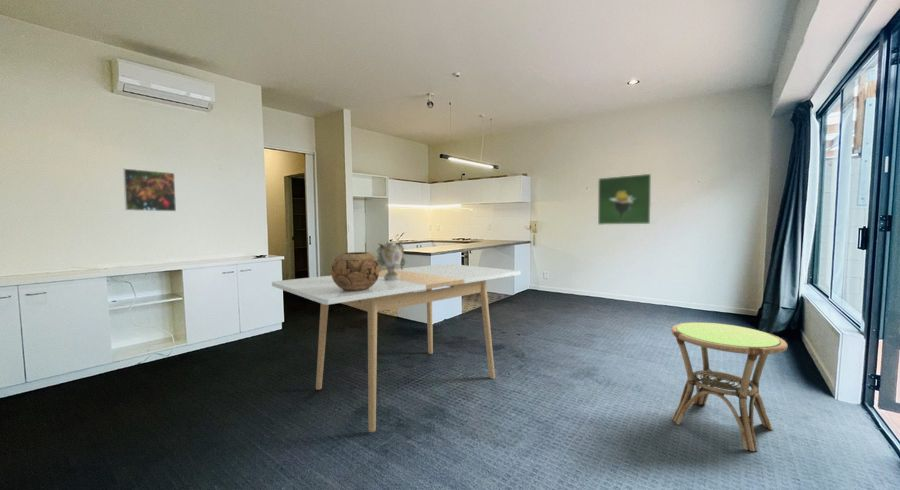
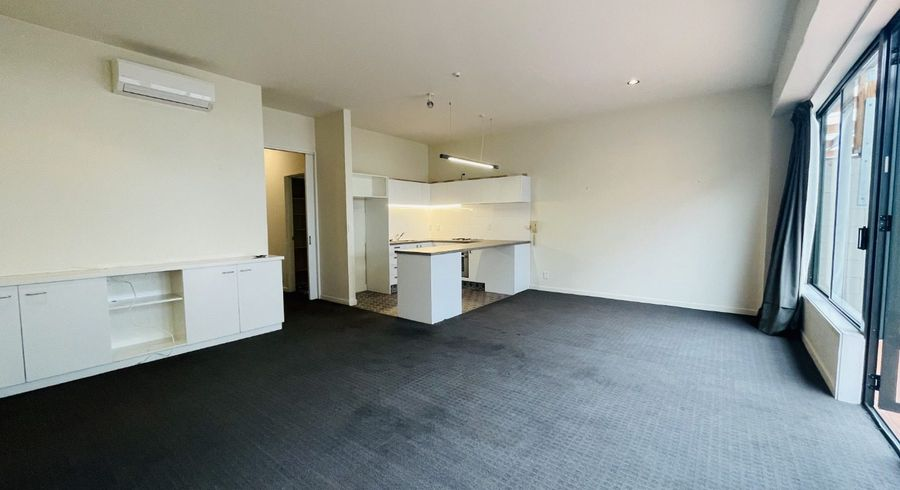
- vase (391, 259)
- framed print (623, 200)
- side table (723, 379)
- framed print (150, 190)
- dining table (427, 328)
- decorative bowl (355, 271)
